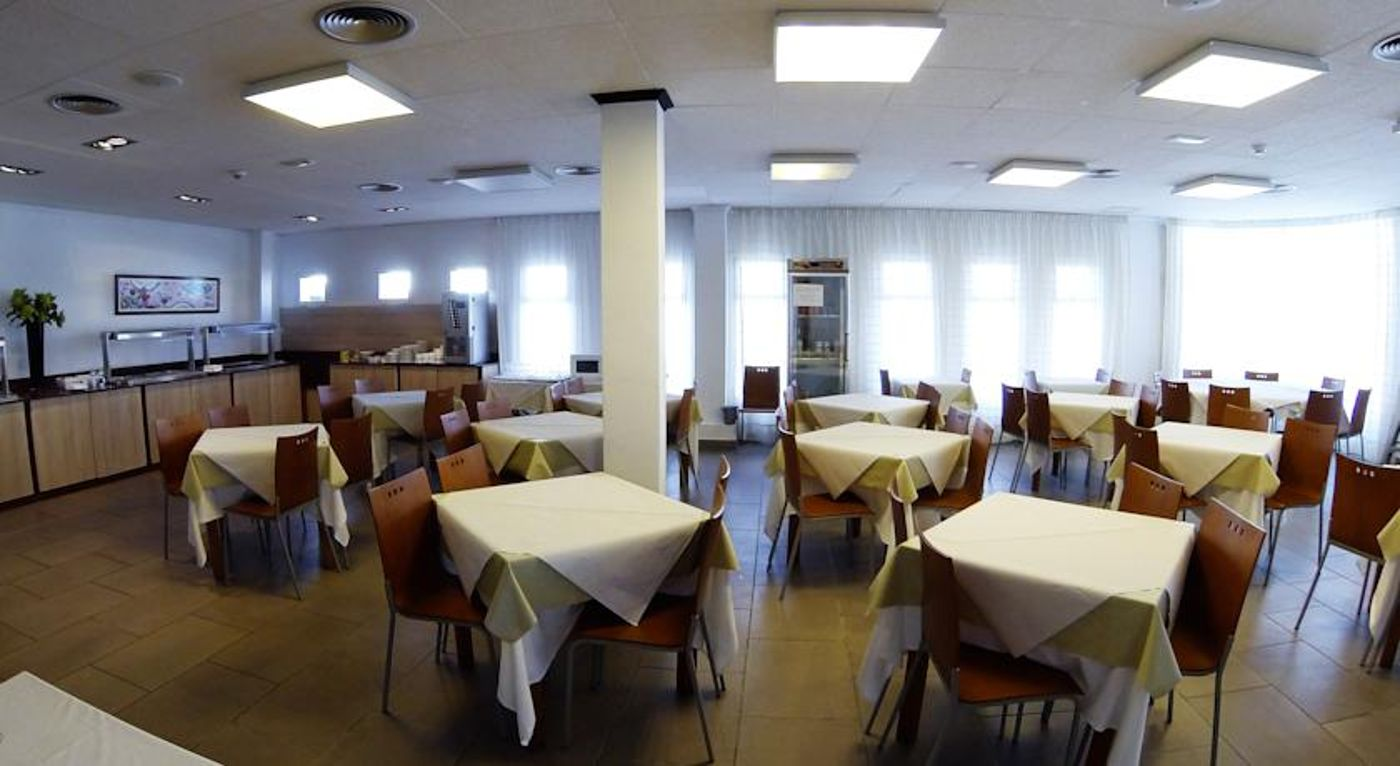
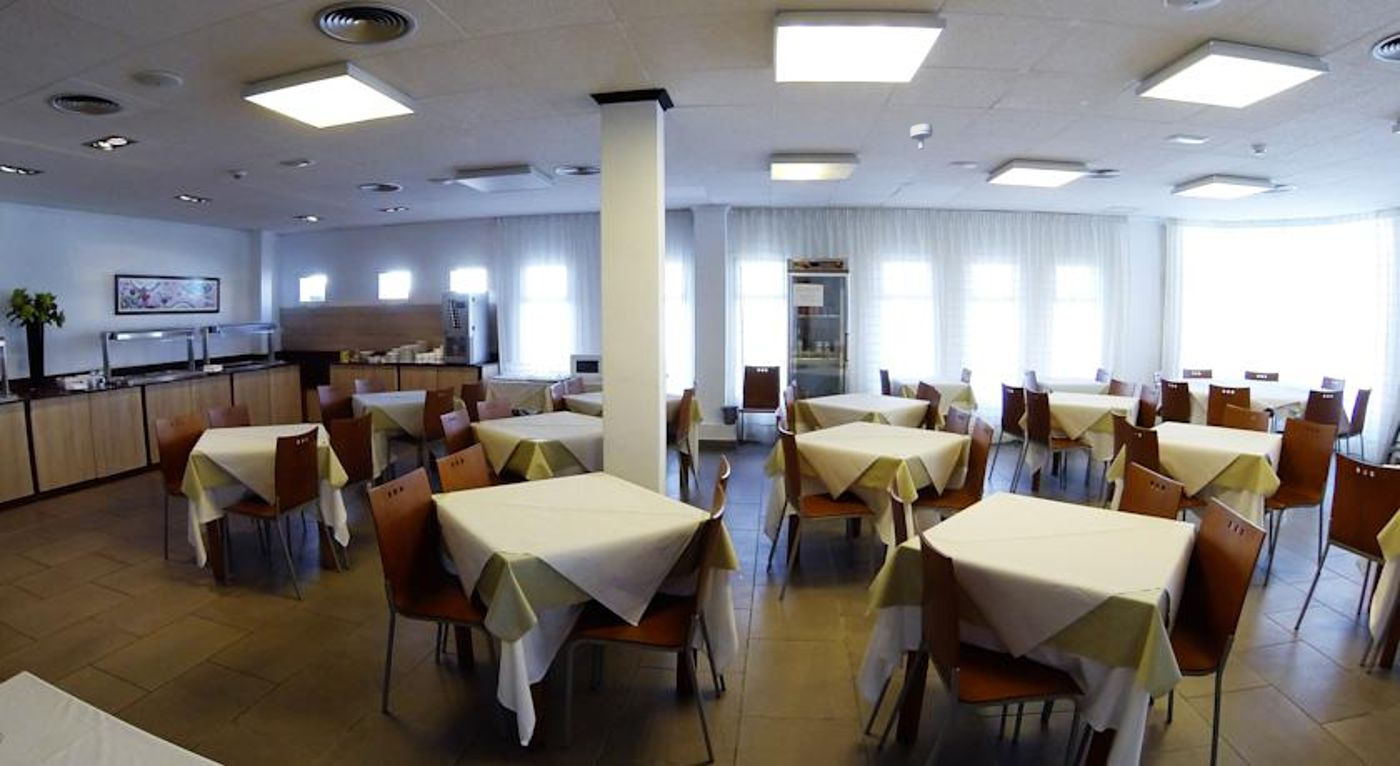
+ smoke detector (921, 137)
